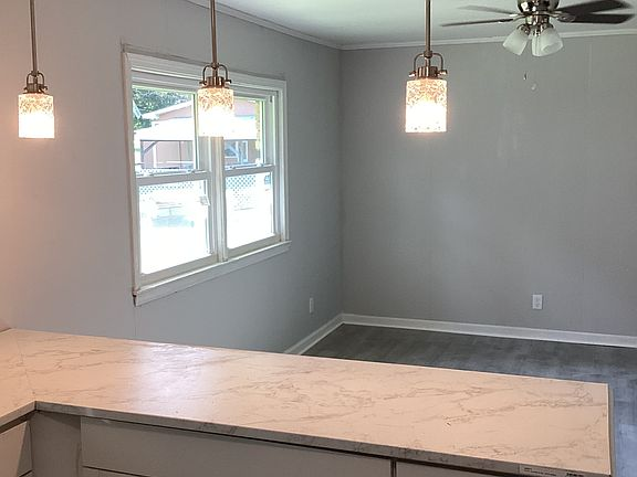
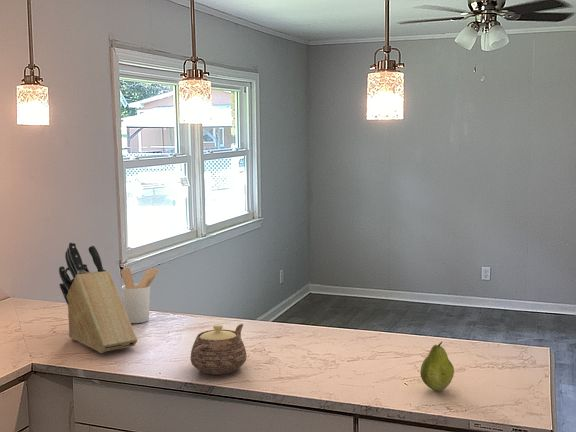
+ utensil holder (141, 293)
+ fruit (437, 366)
+ teapot (220, 346)
+ knife block (94, 292)
